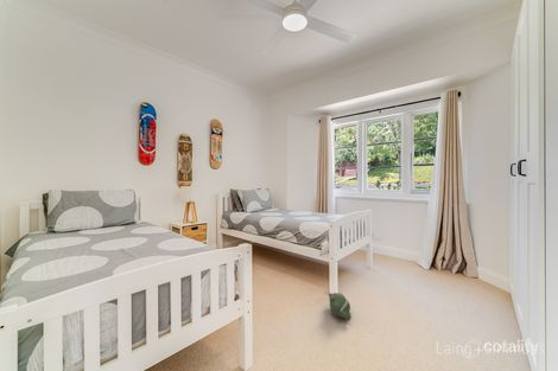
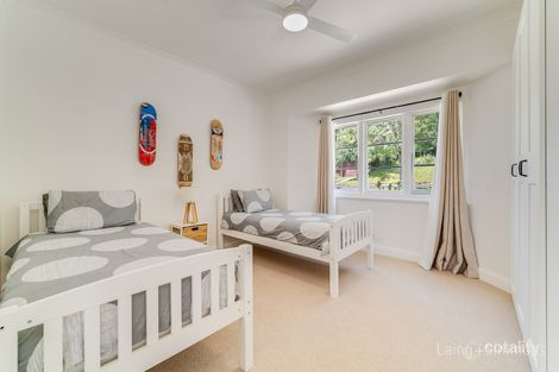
- plush toy (338, 302)
